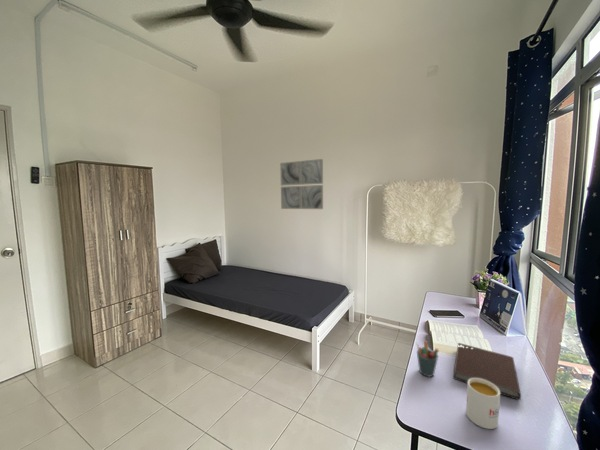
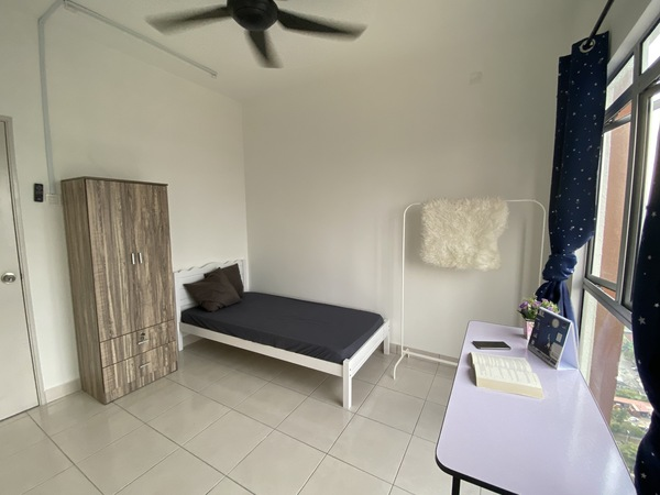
- mug (482, 399)
- notebook (484, 367)
- wall art (301, 184)
- pen holder (427, 357)
